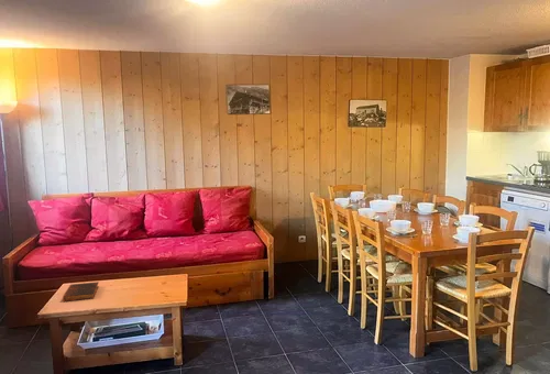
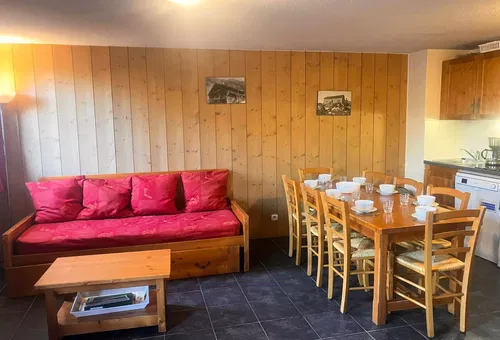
- book (81, 290)
